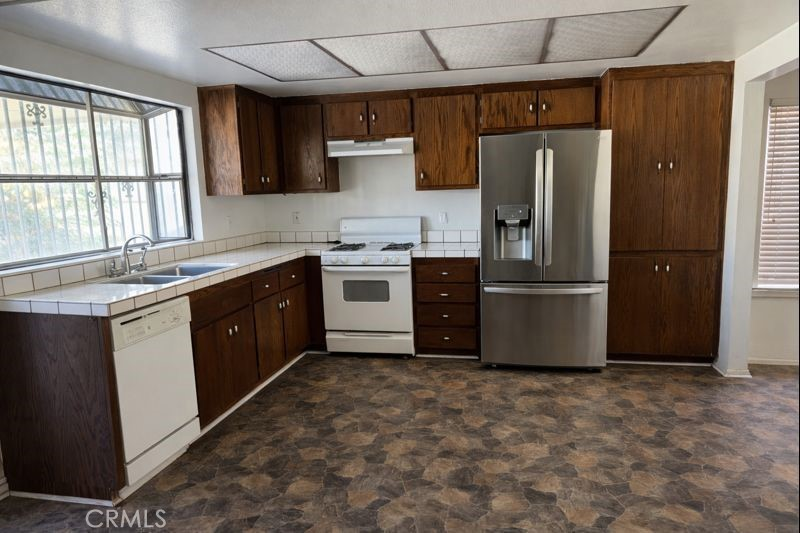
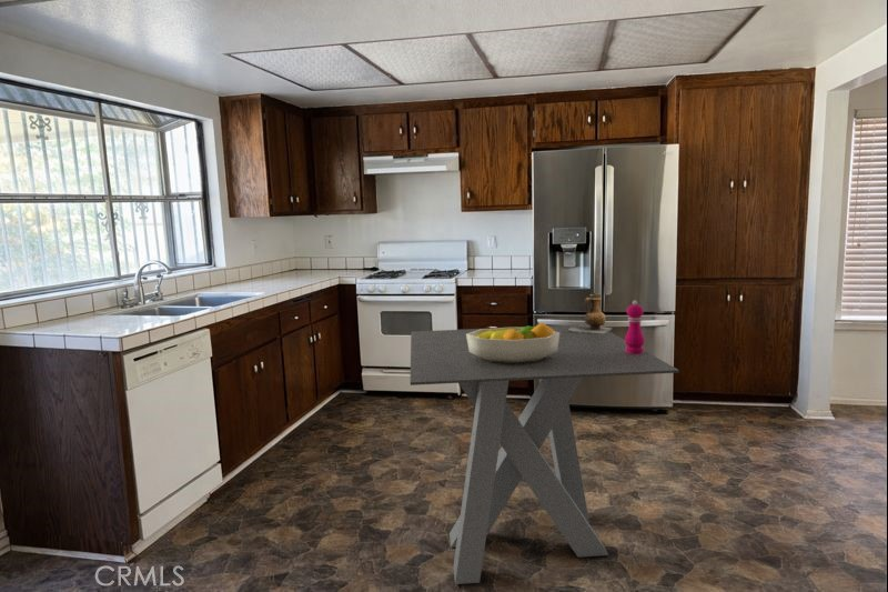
+ pepper mill (634, 325)
+ dining table (523, 446)
+ pitcher (589, 312)
+ fruit bowl (512, 339)
